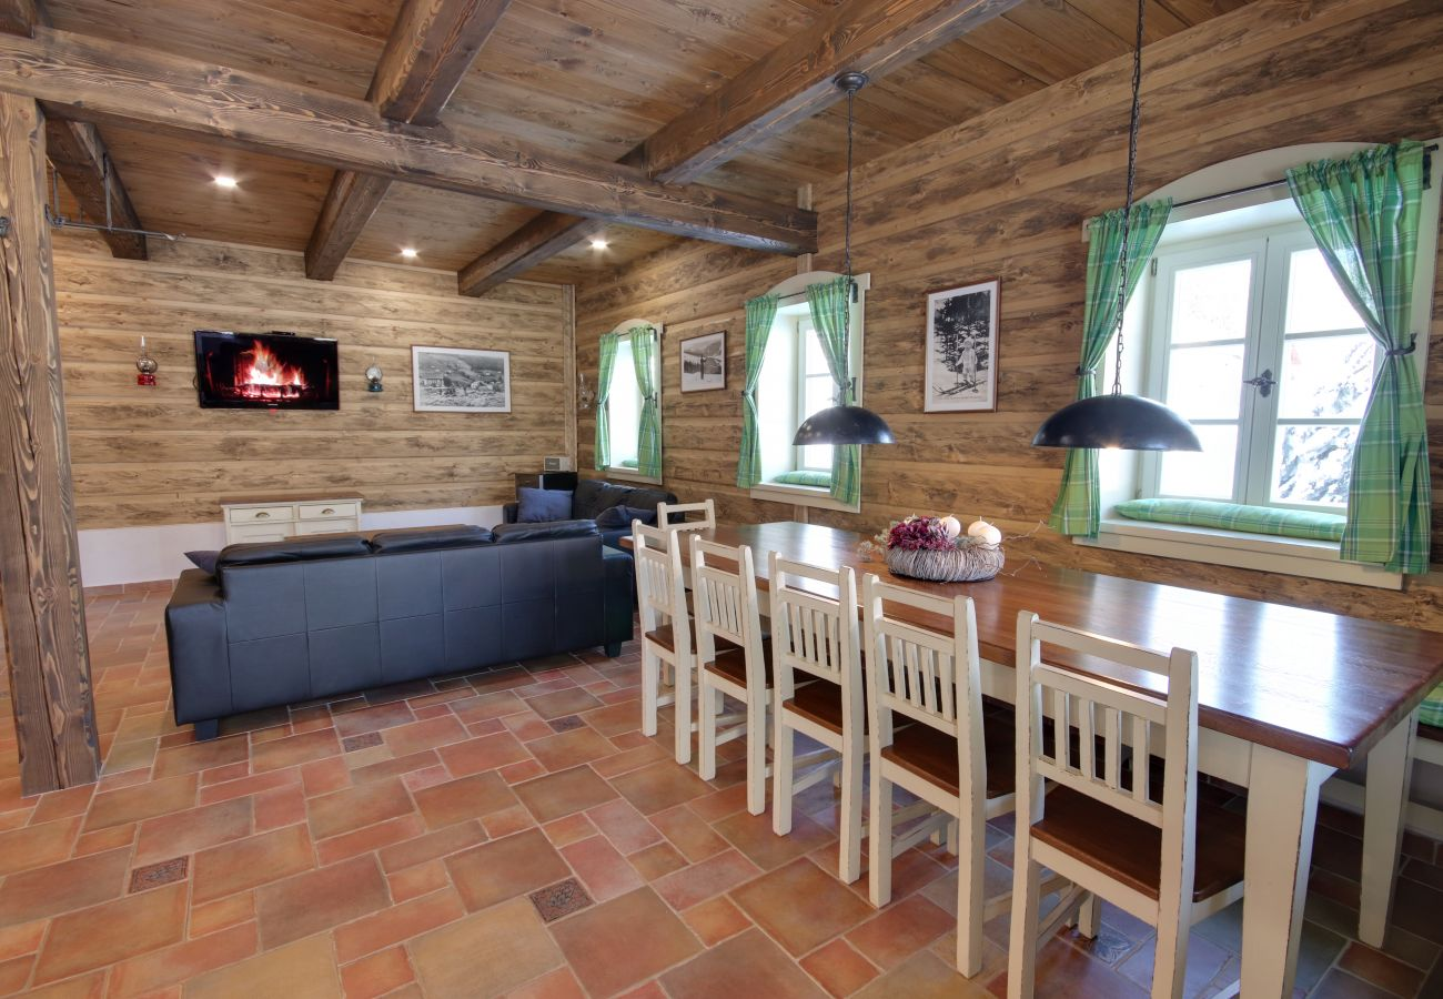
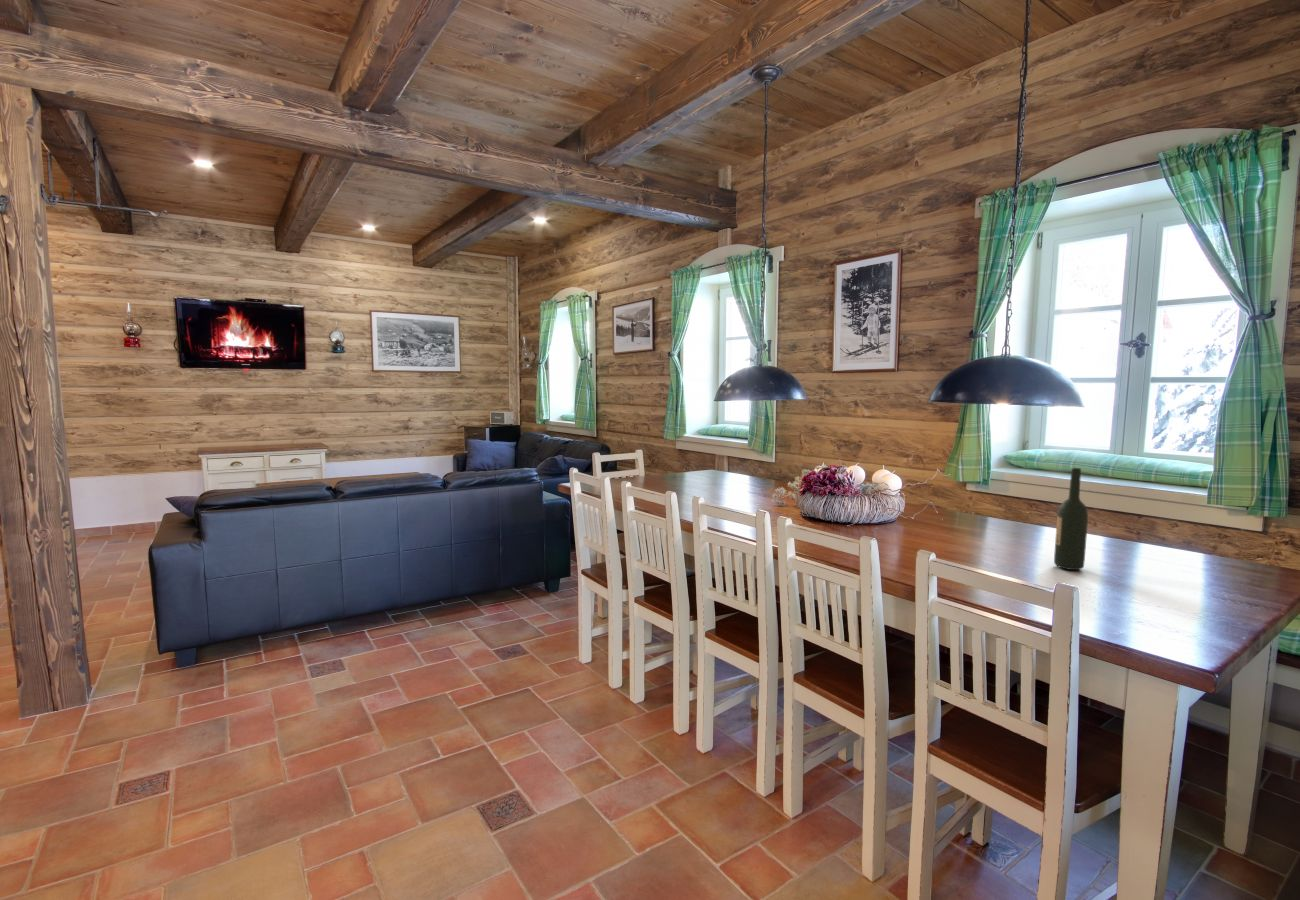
+ wine bottle (1072, 518)
